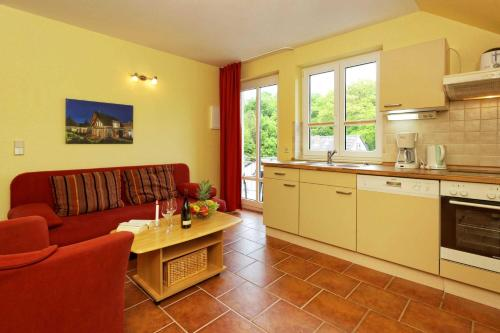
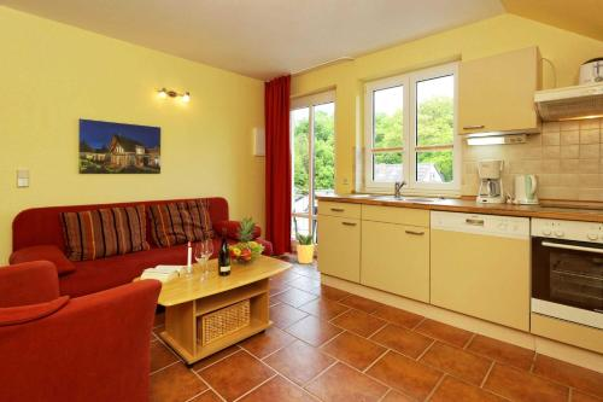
+ potted plant (304, 246)
